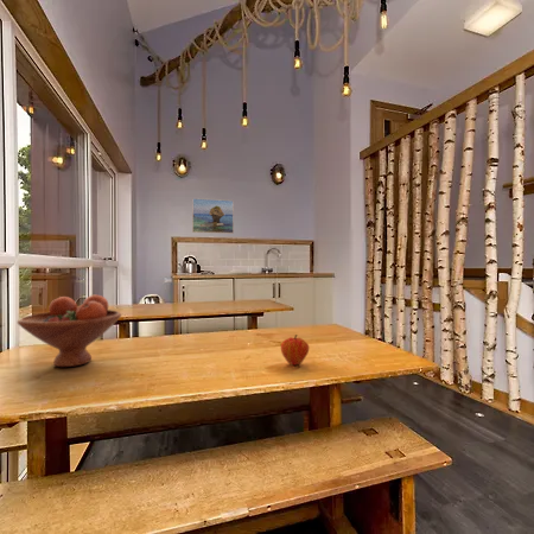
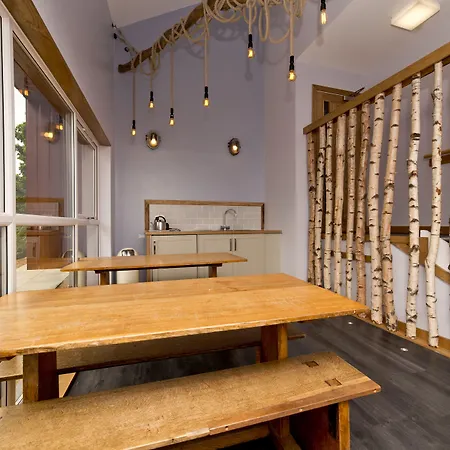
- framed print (212, 216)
- fruit (294, 349)
- fruit bowl (72, 330)
